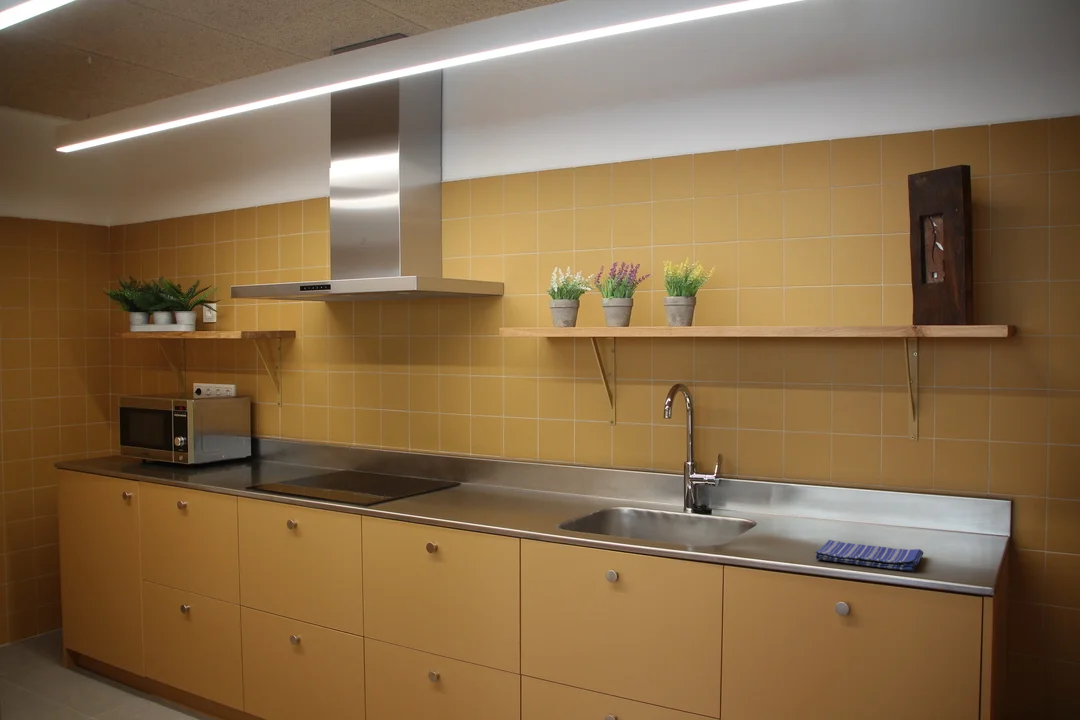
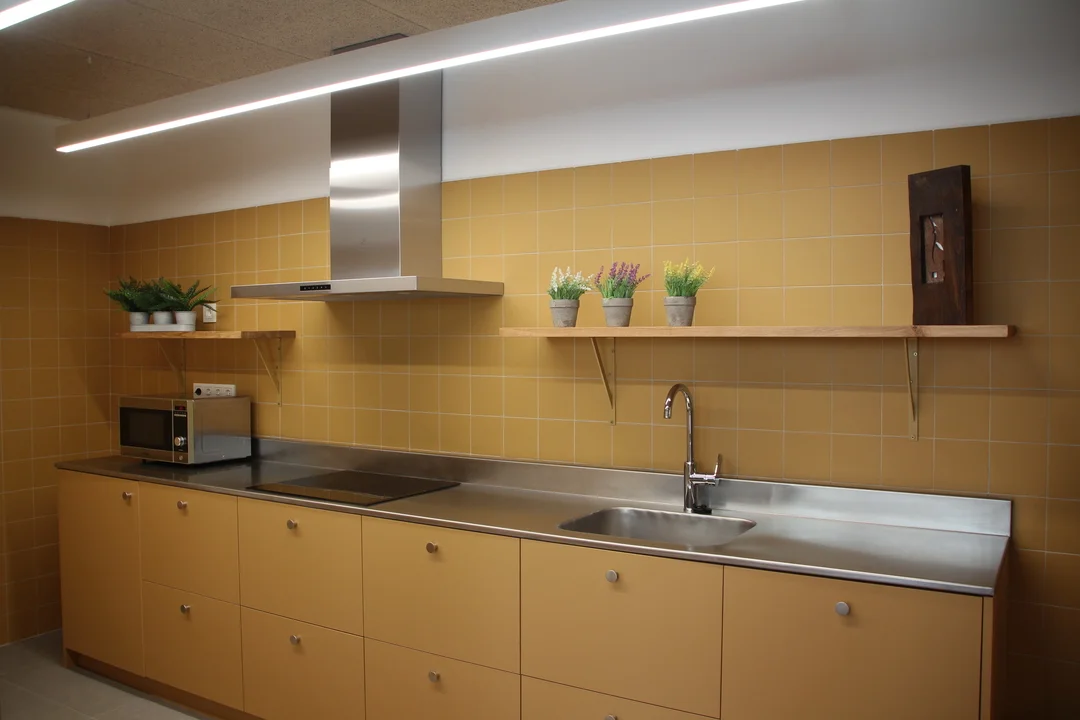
- dish towel (869, 552)
